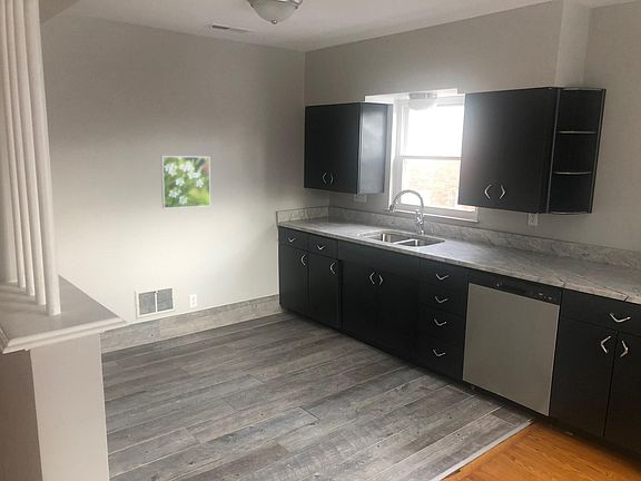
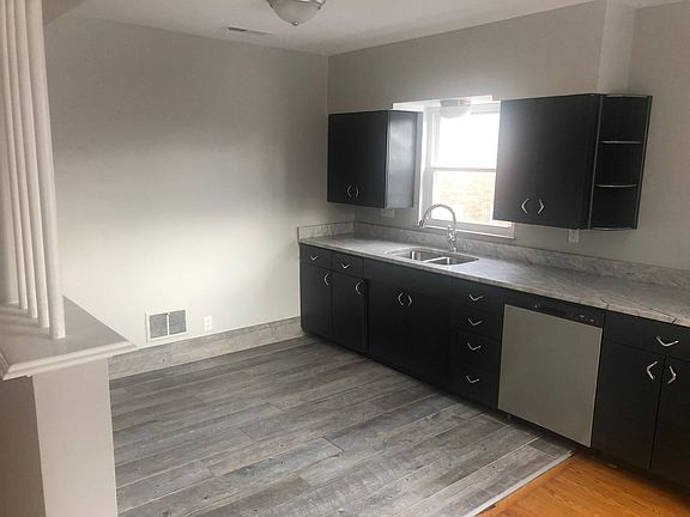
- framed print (186, 181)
